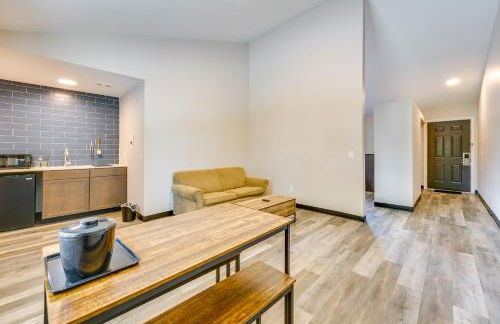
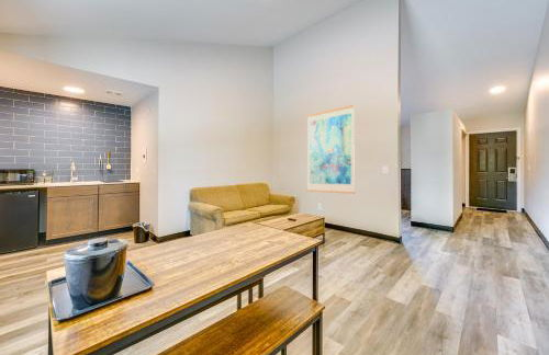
+ wall art (328, 151)
